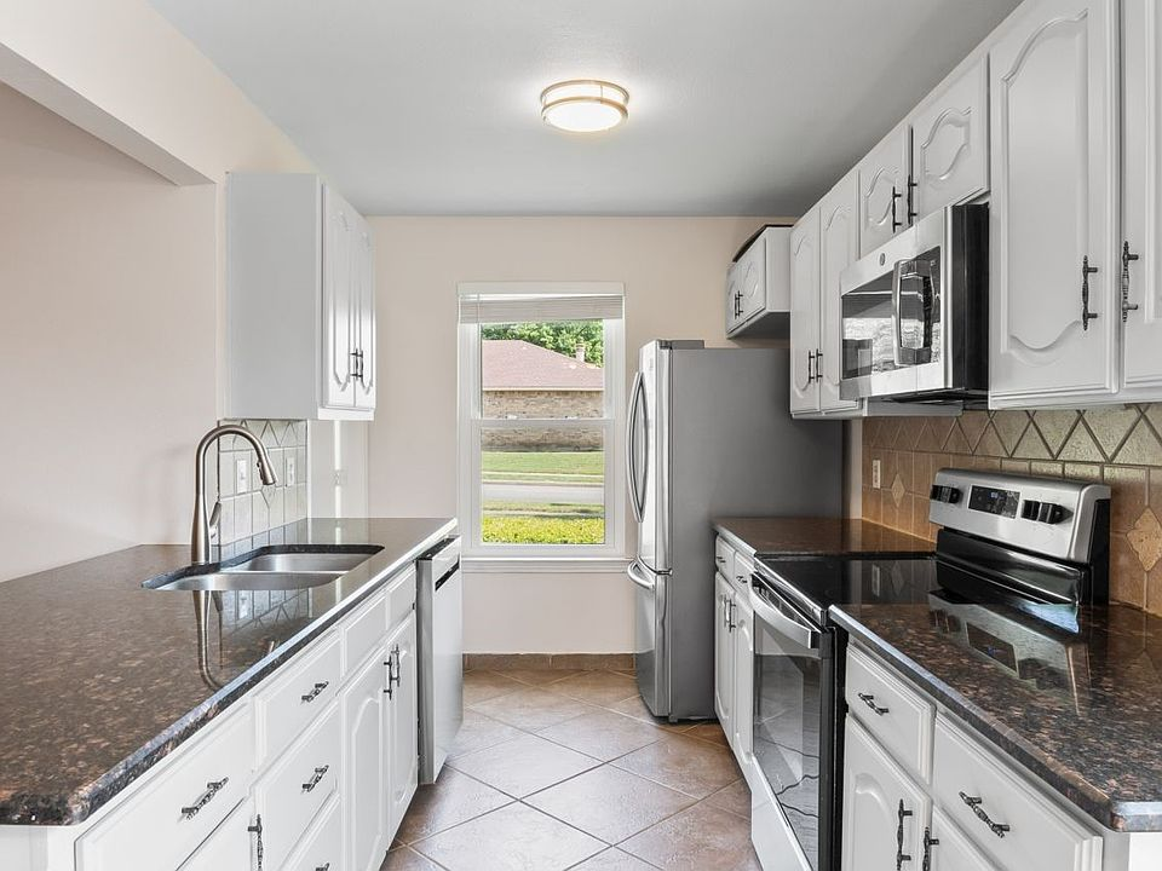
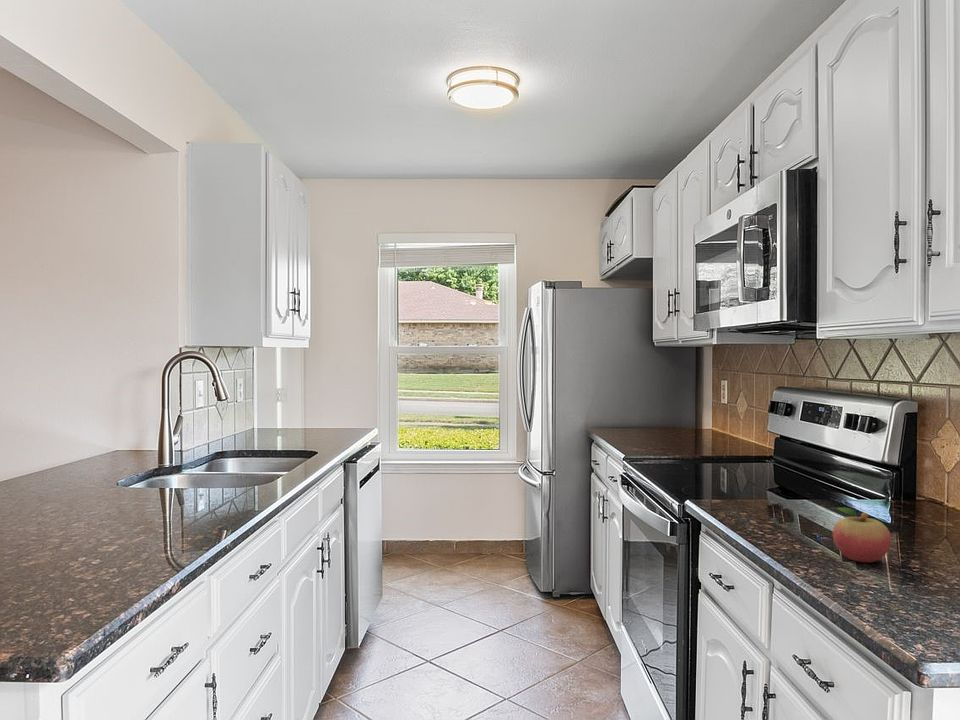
+ fruit (861, 533)
